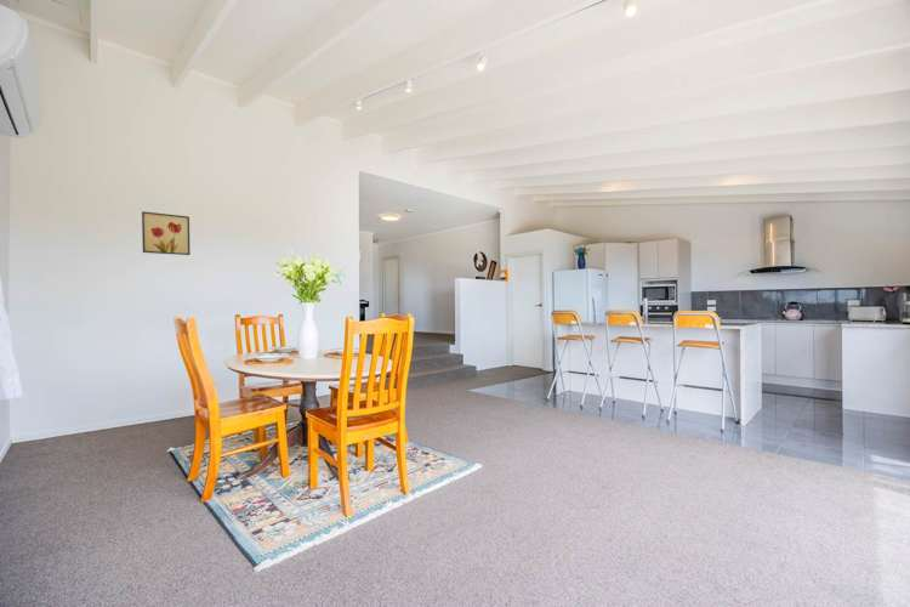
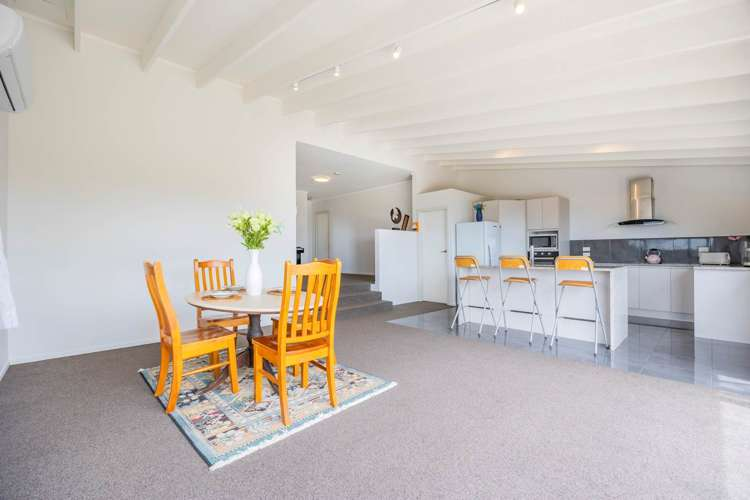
- wall art (166, 233)
